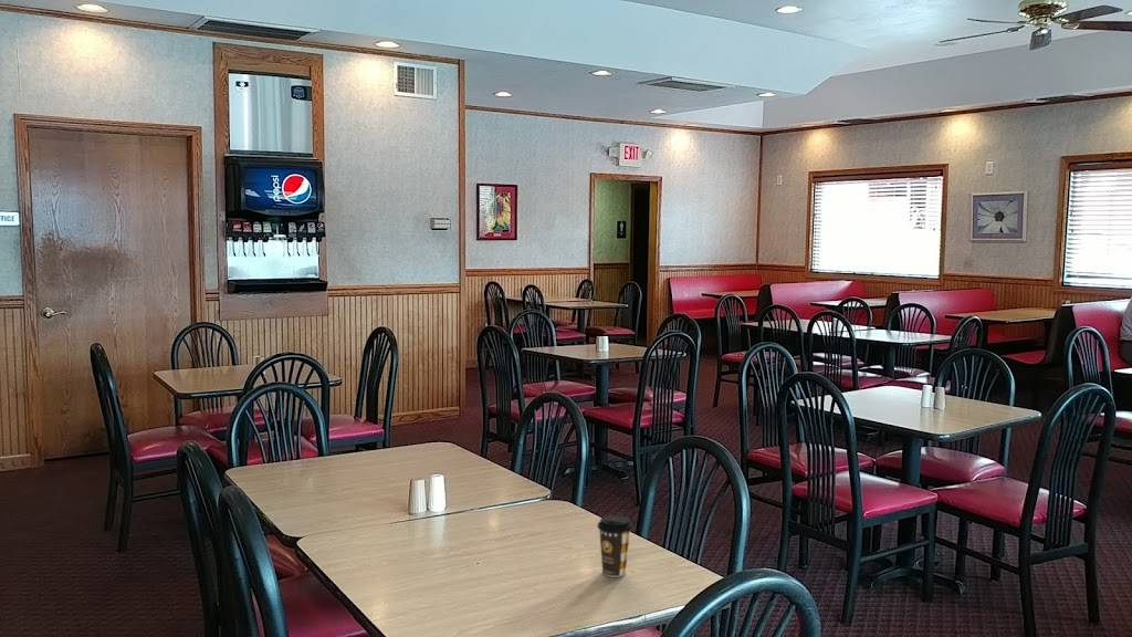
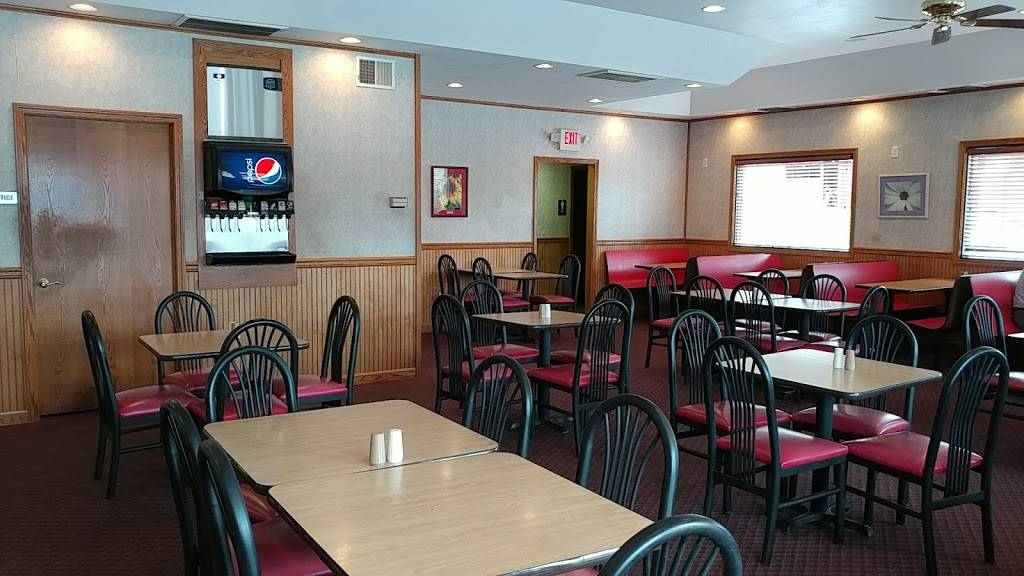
- coffee cup (614, 545)
